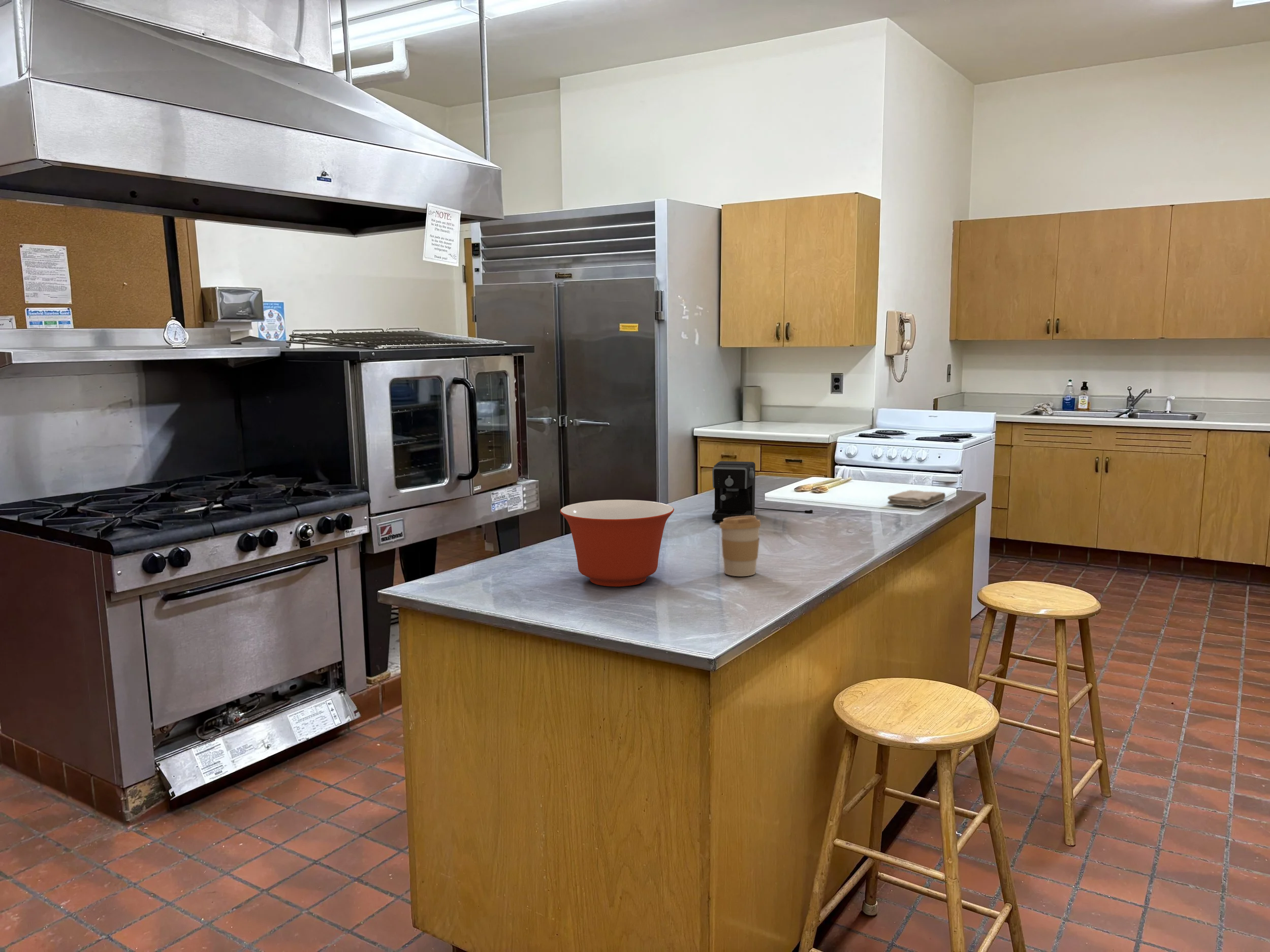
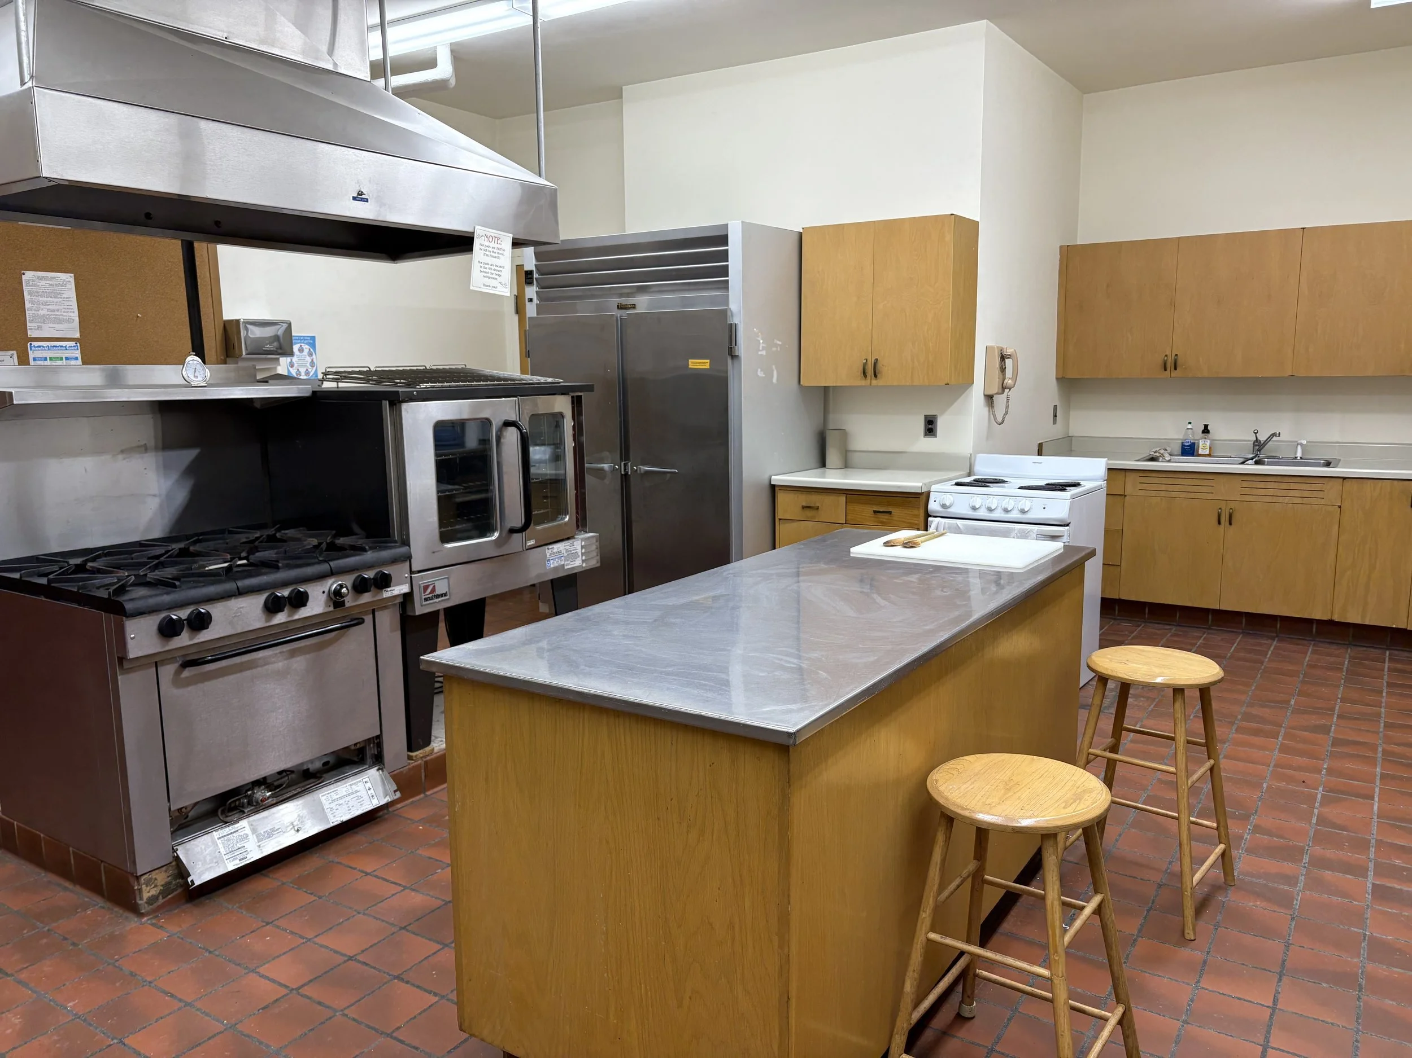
- mixing bowl (617, 544)
- washcloth (916, 497)
- coffee maker (754, 490)
- coffee cup (740, 544)
